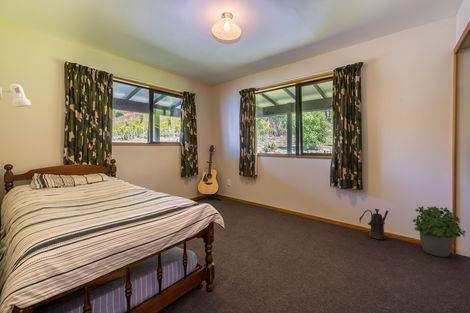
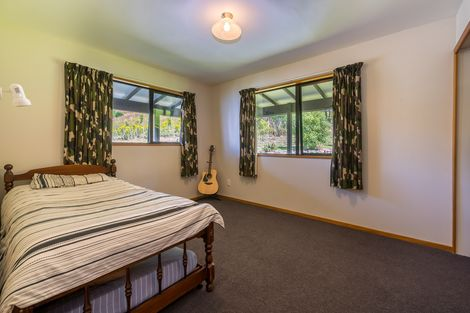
- watering can (374, 223)
- potted plant (436, 229)
